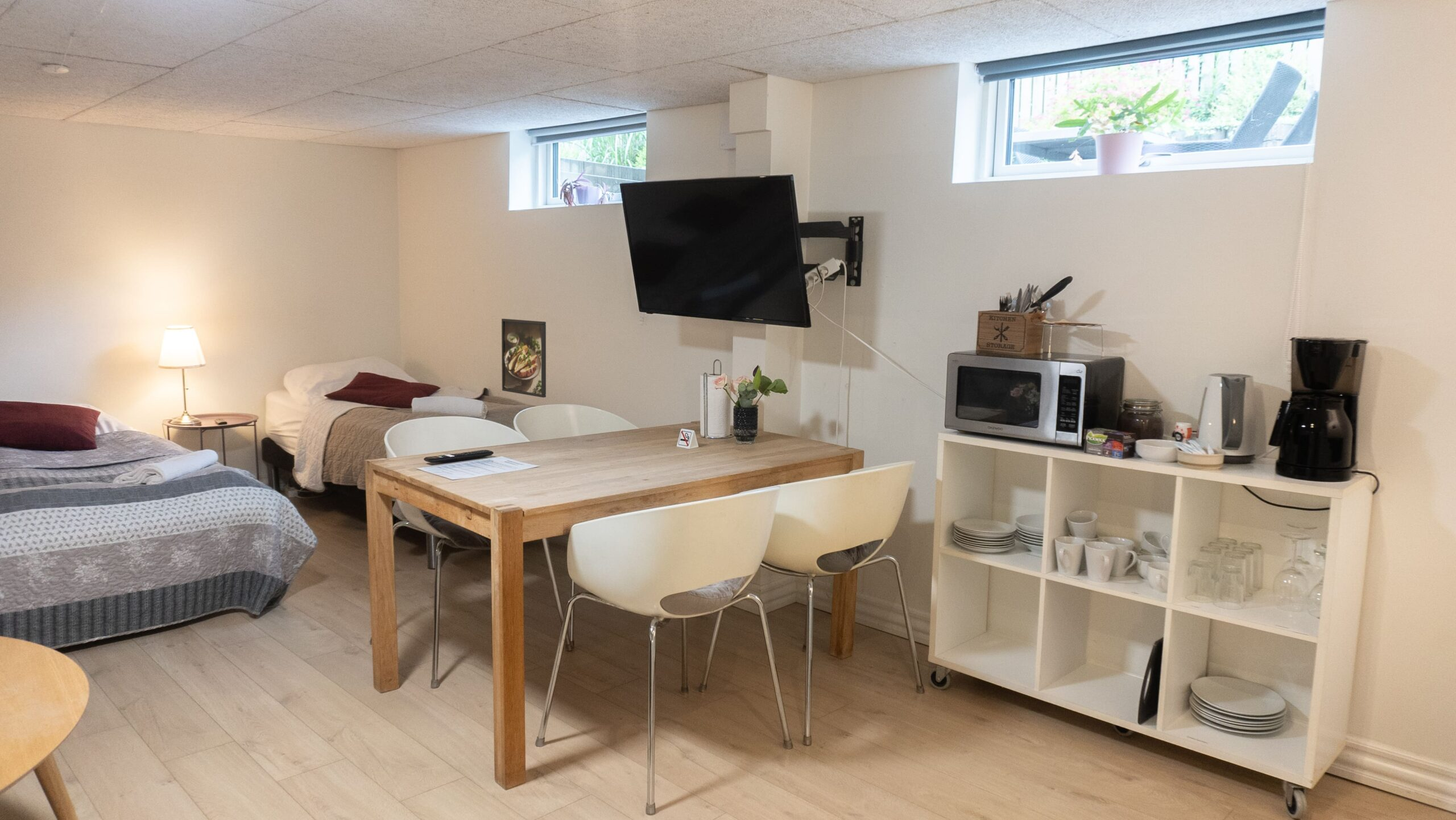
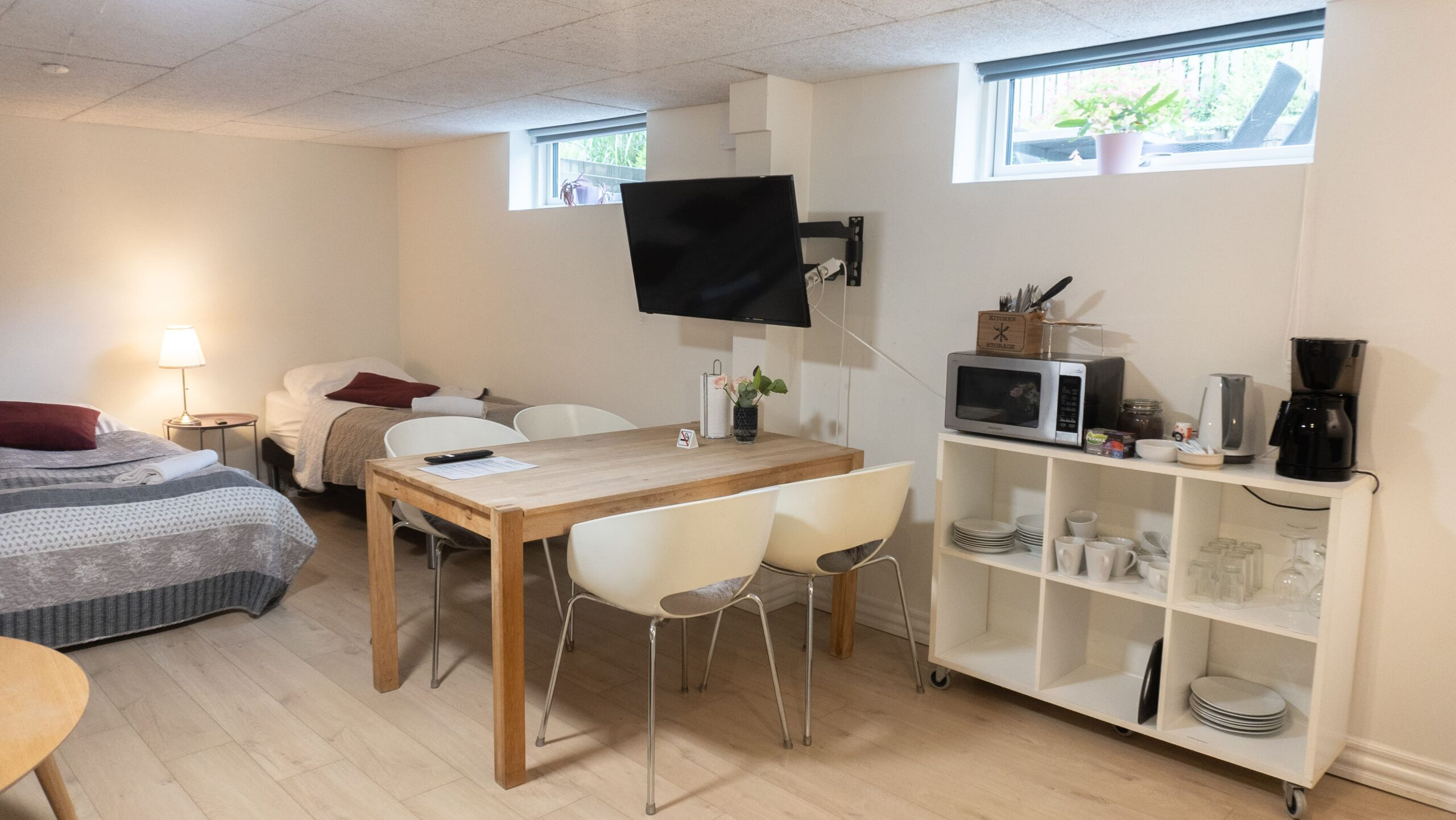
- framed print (523, 357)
